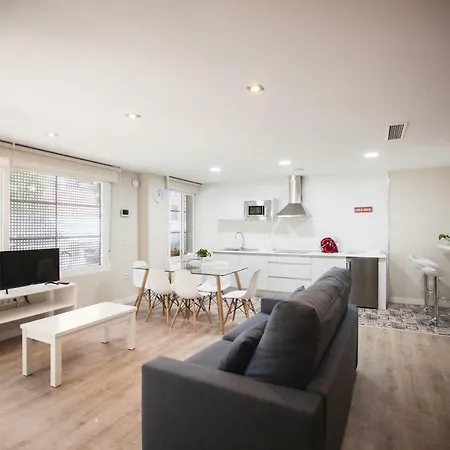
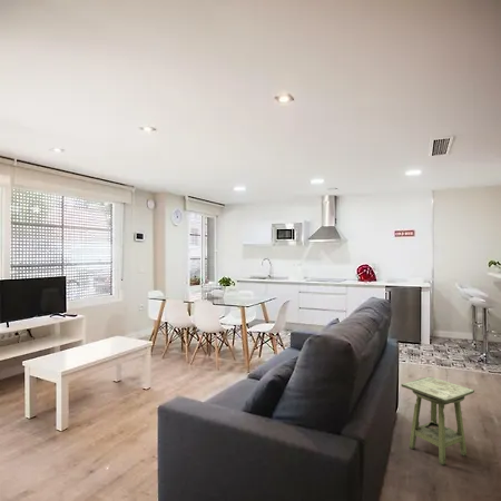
+ side table (435, 419)
